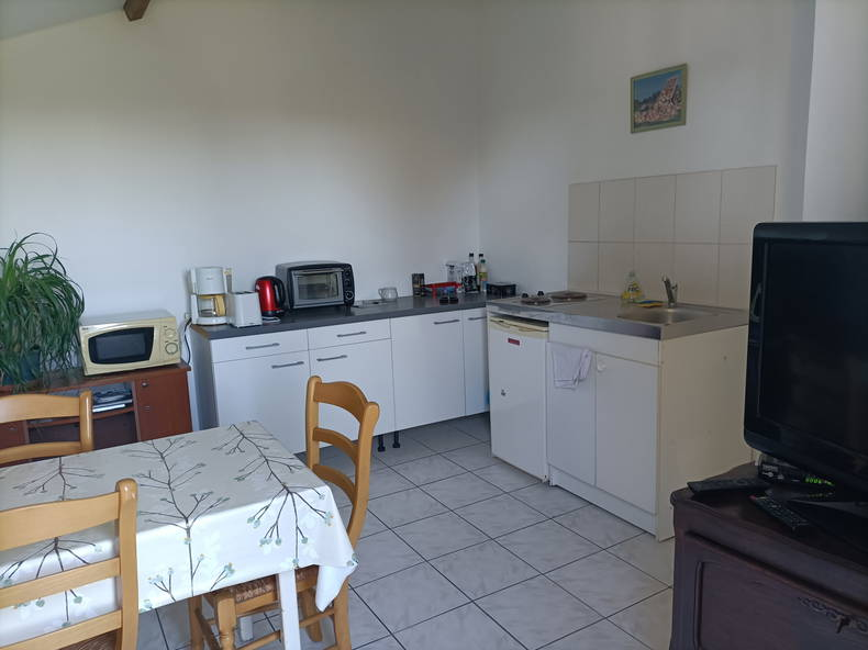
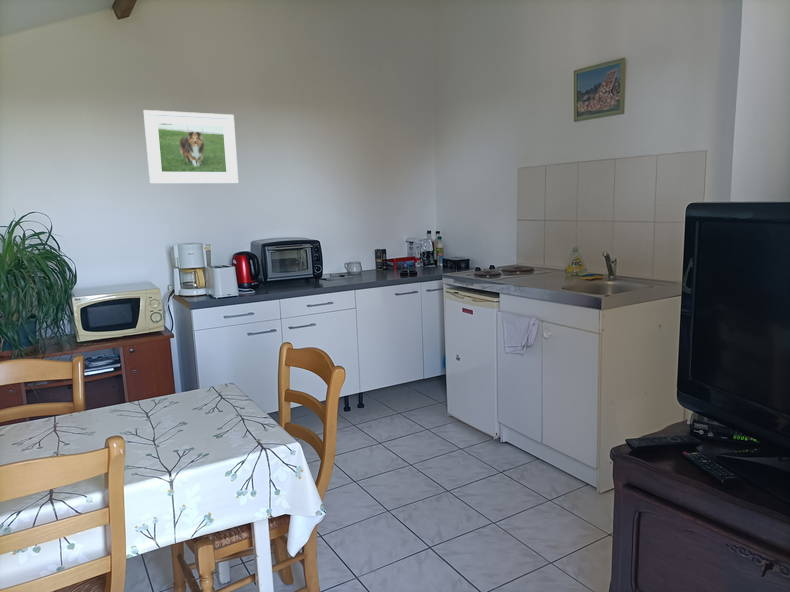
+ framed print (192, 148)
